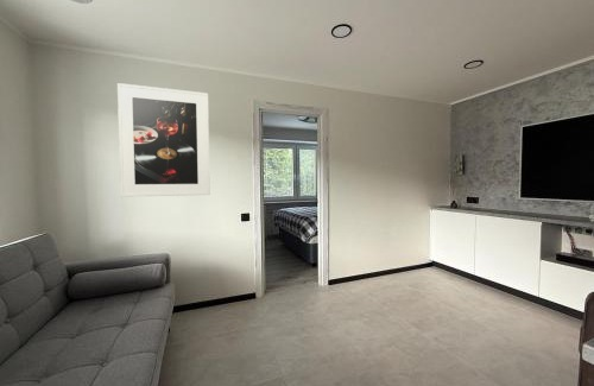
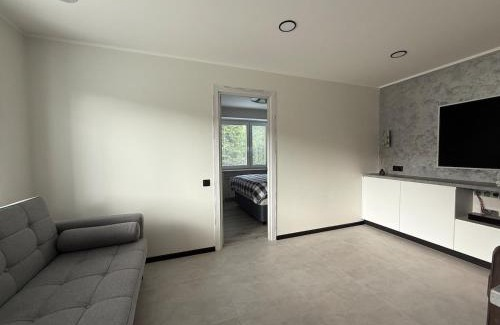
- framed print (166, 143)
